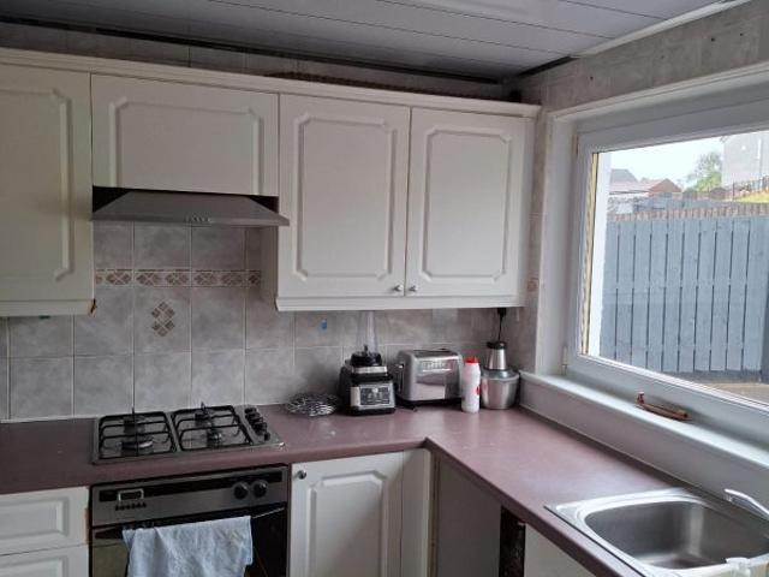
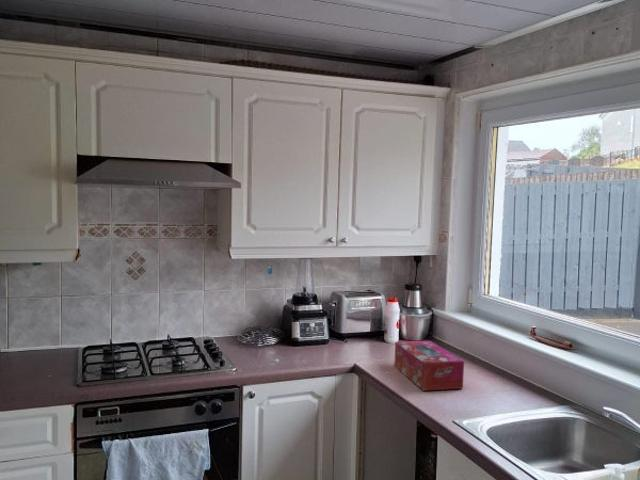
+ tissue box (427, 363)
